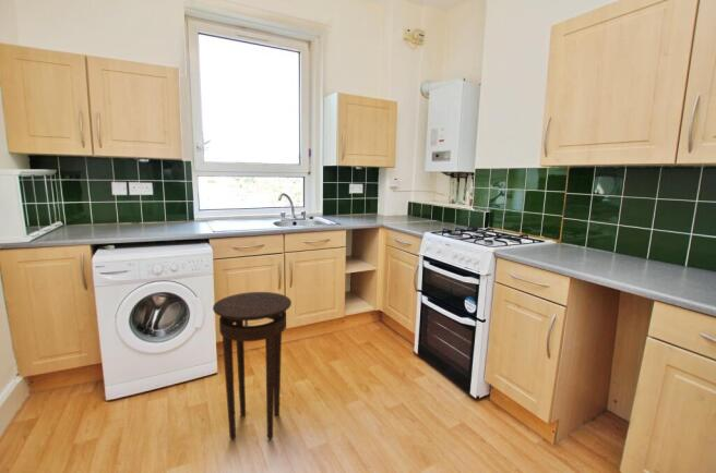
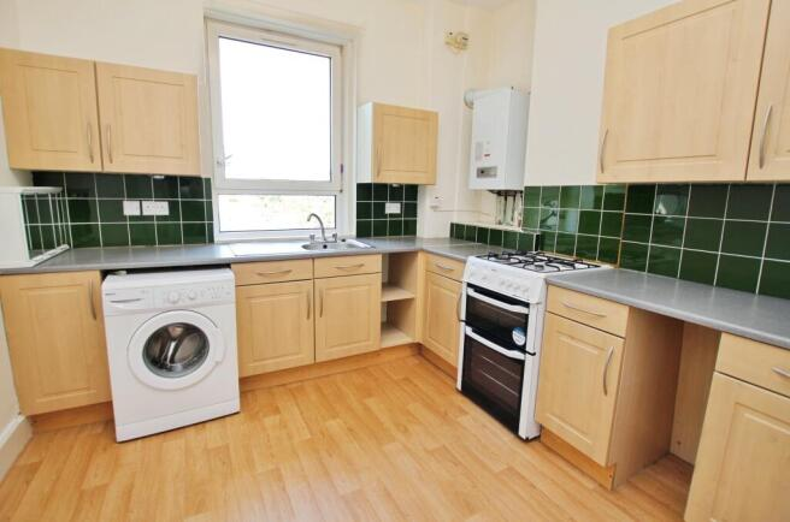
- stool (243, 366)
